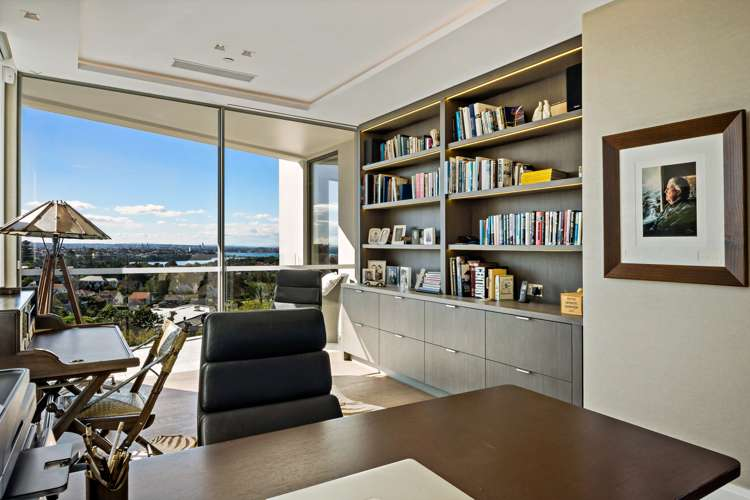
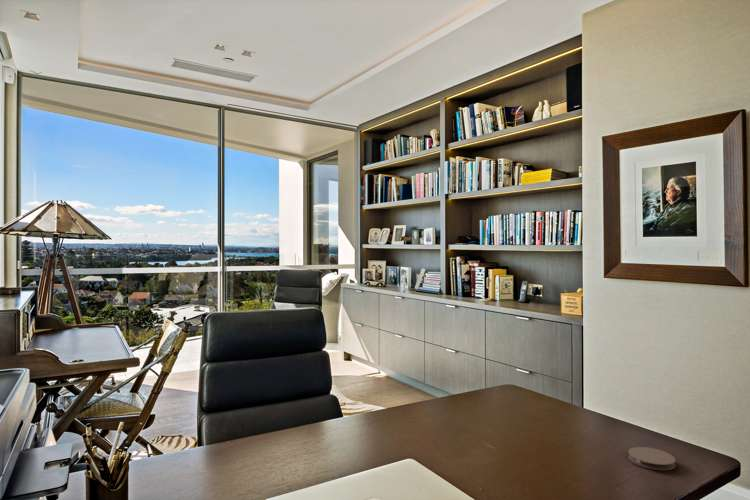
+ coaster (651, 458)
